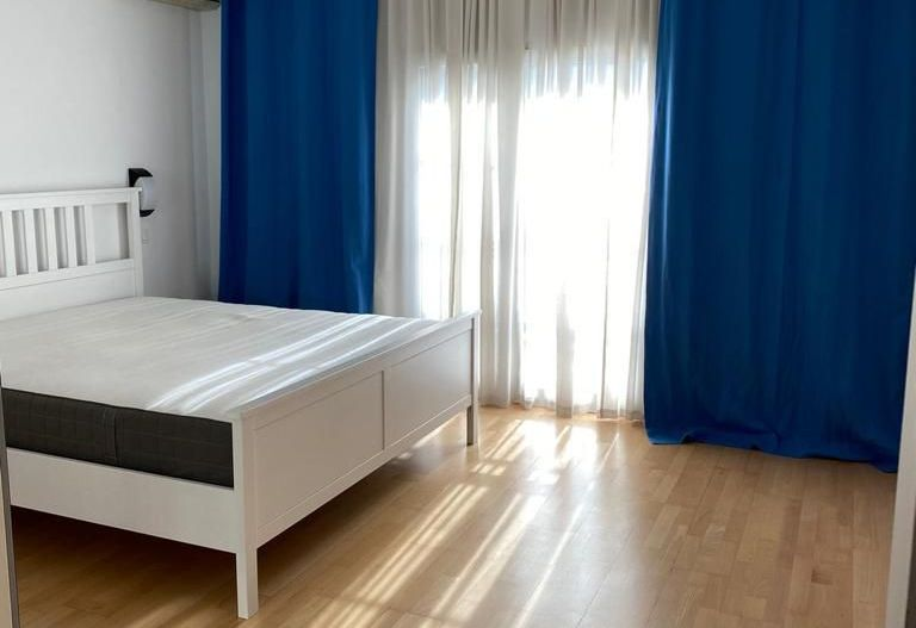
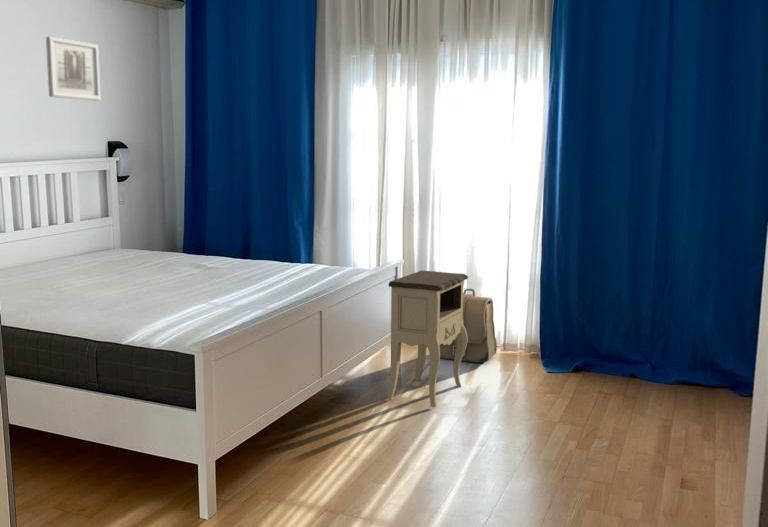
+ nightstand (428, 335)
+ wall art (74, 70)
+ backpack (464, 325)
